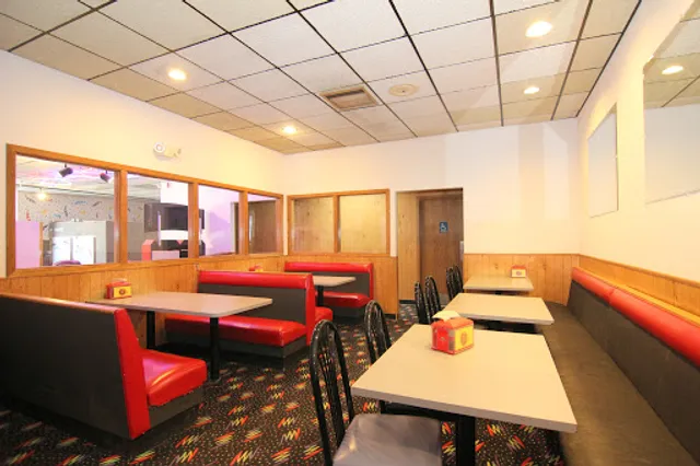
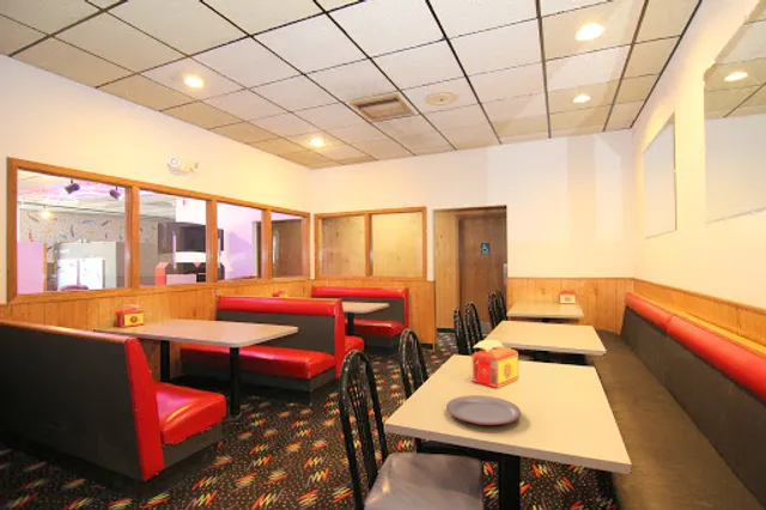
+ plate (482, 411)
